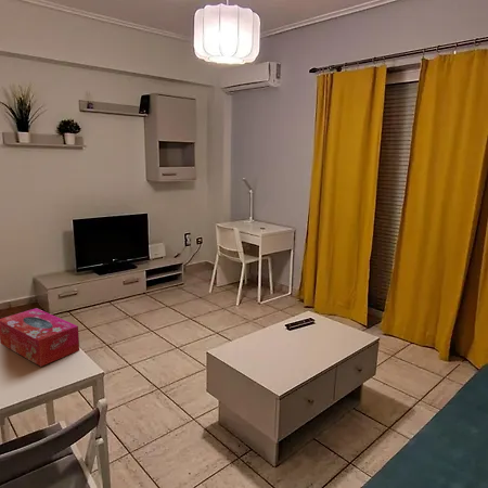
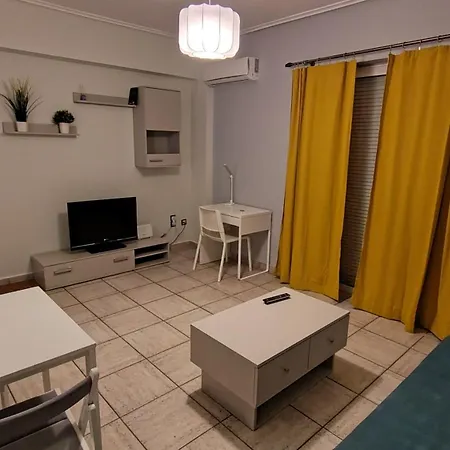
- tissue box (38, 334)
